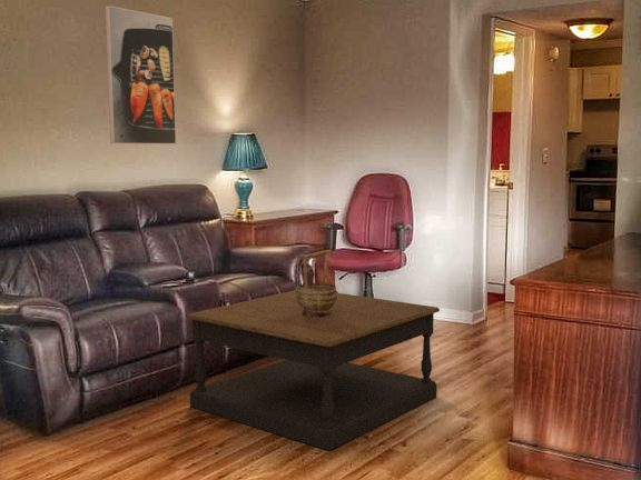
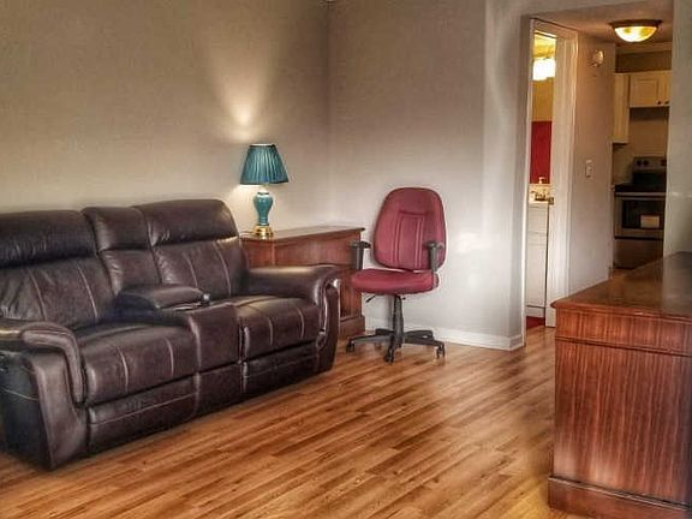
- decorative bowl (316, 283)
- coffee table (315, 356)
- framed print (142, 78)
